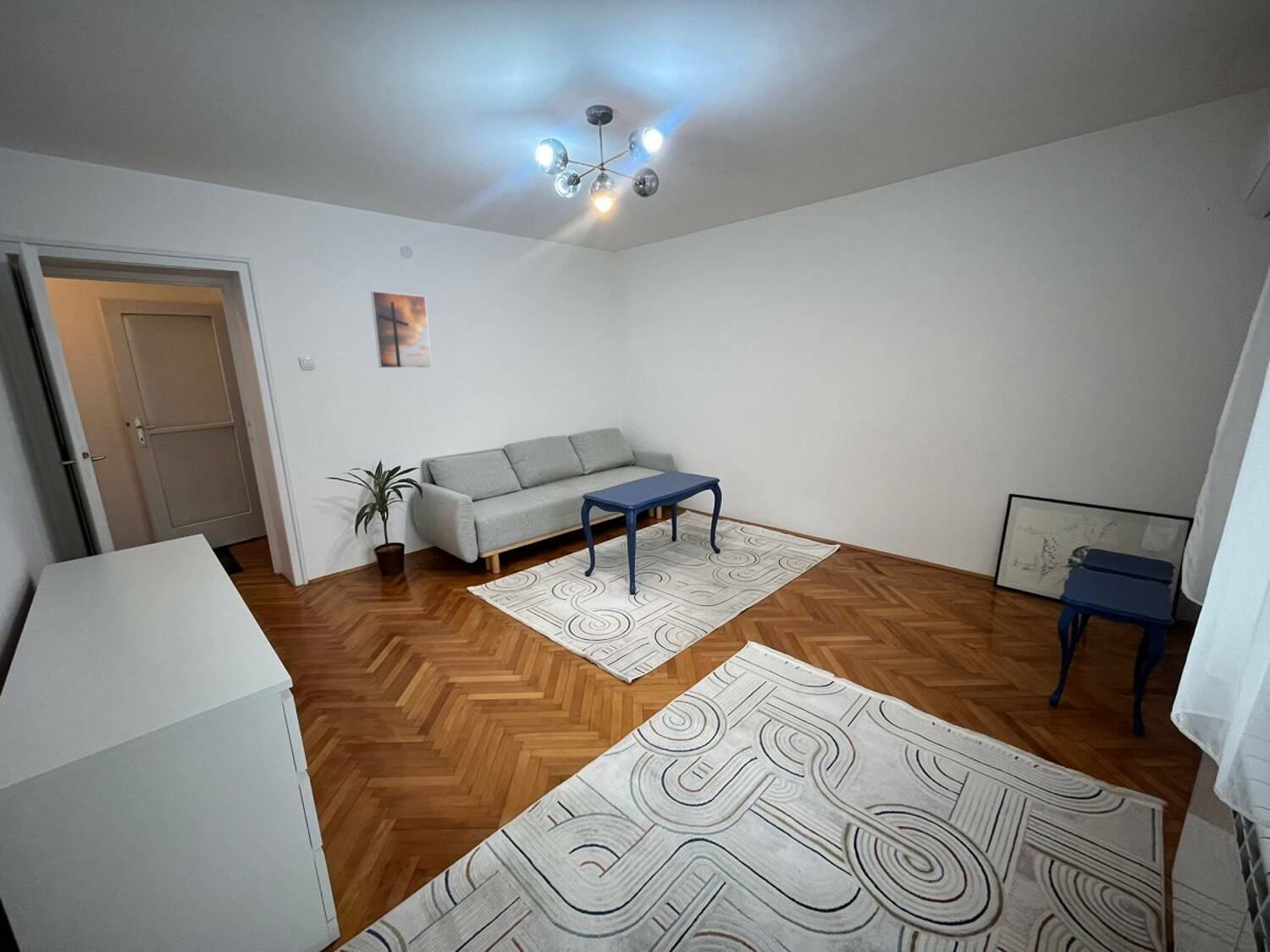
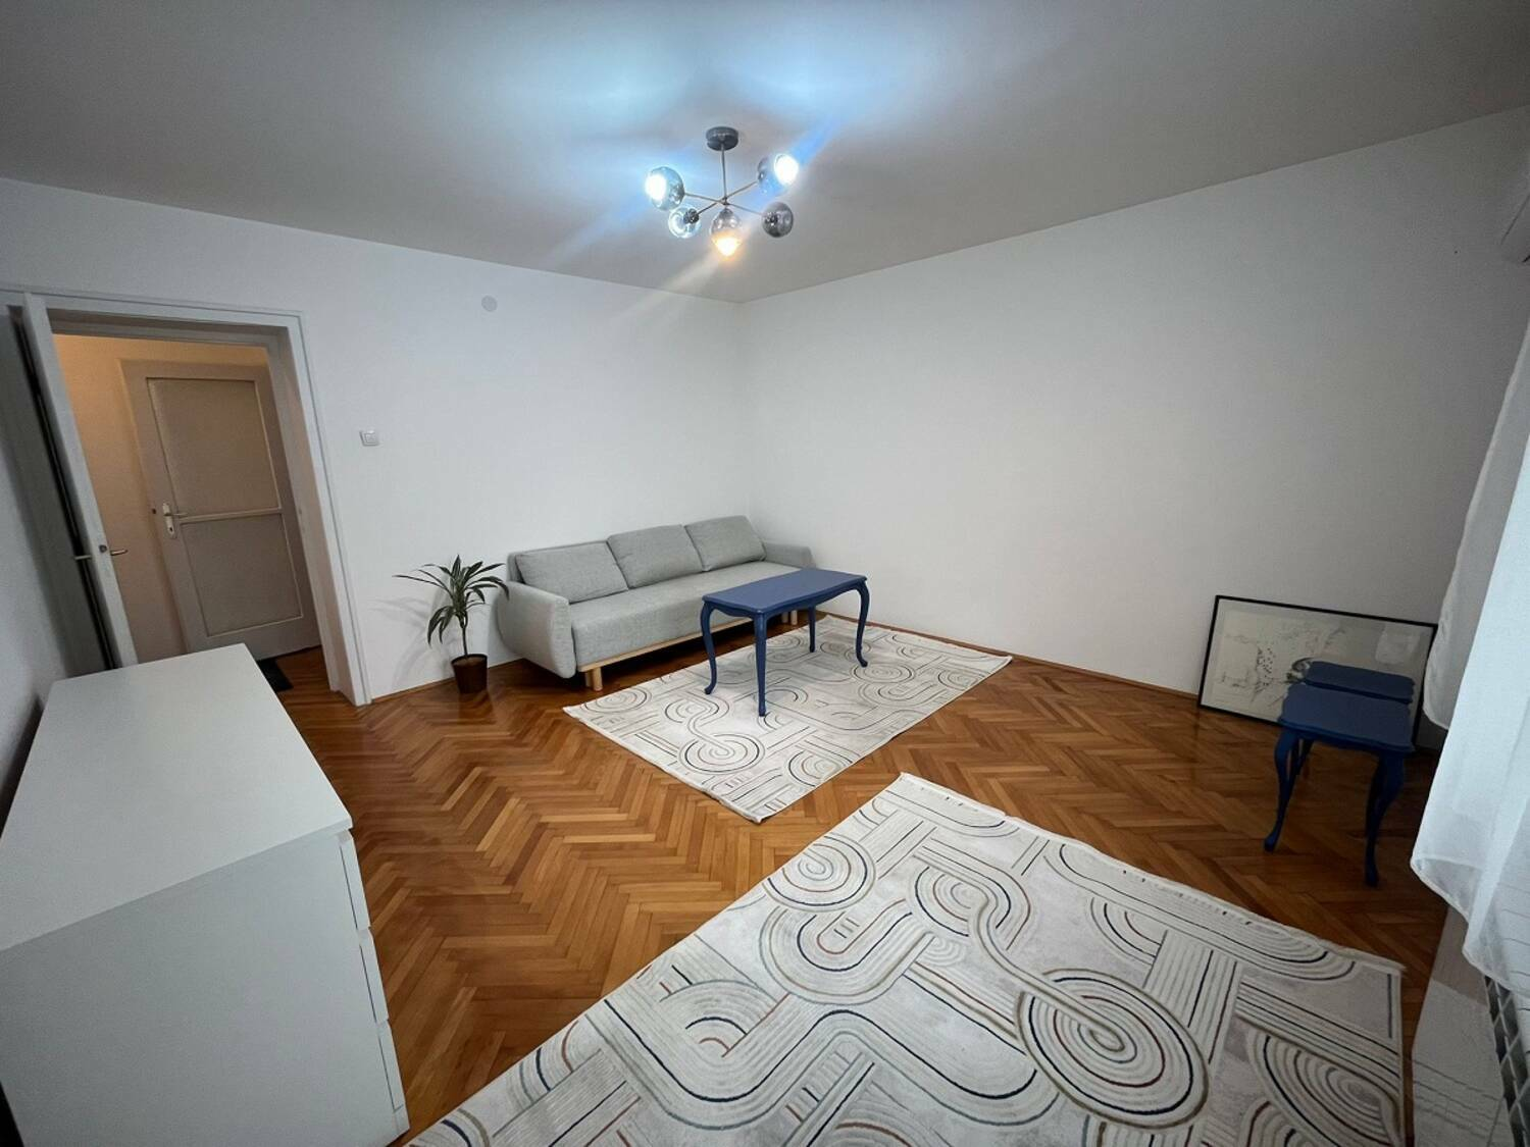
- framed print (402, 331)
